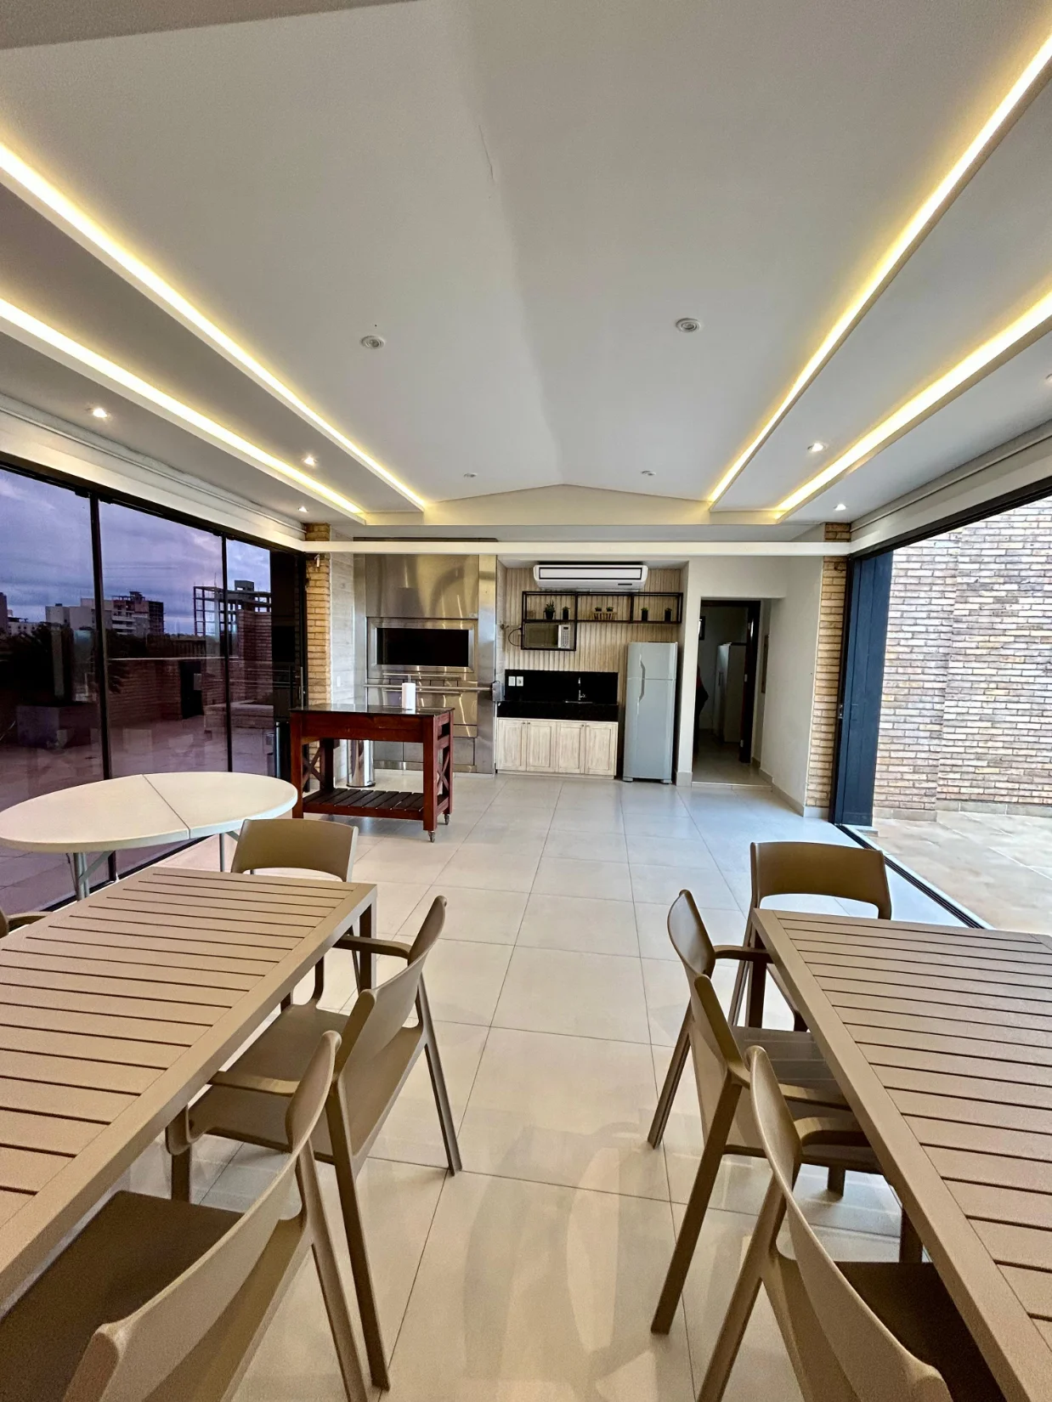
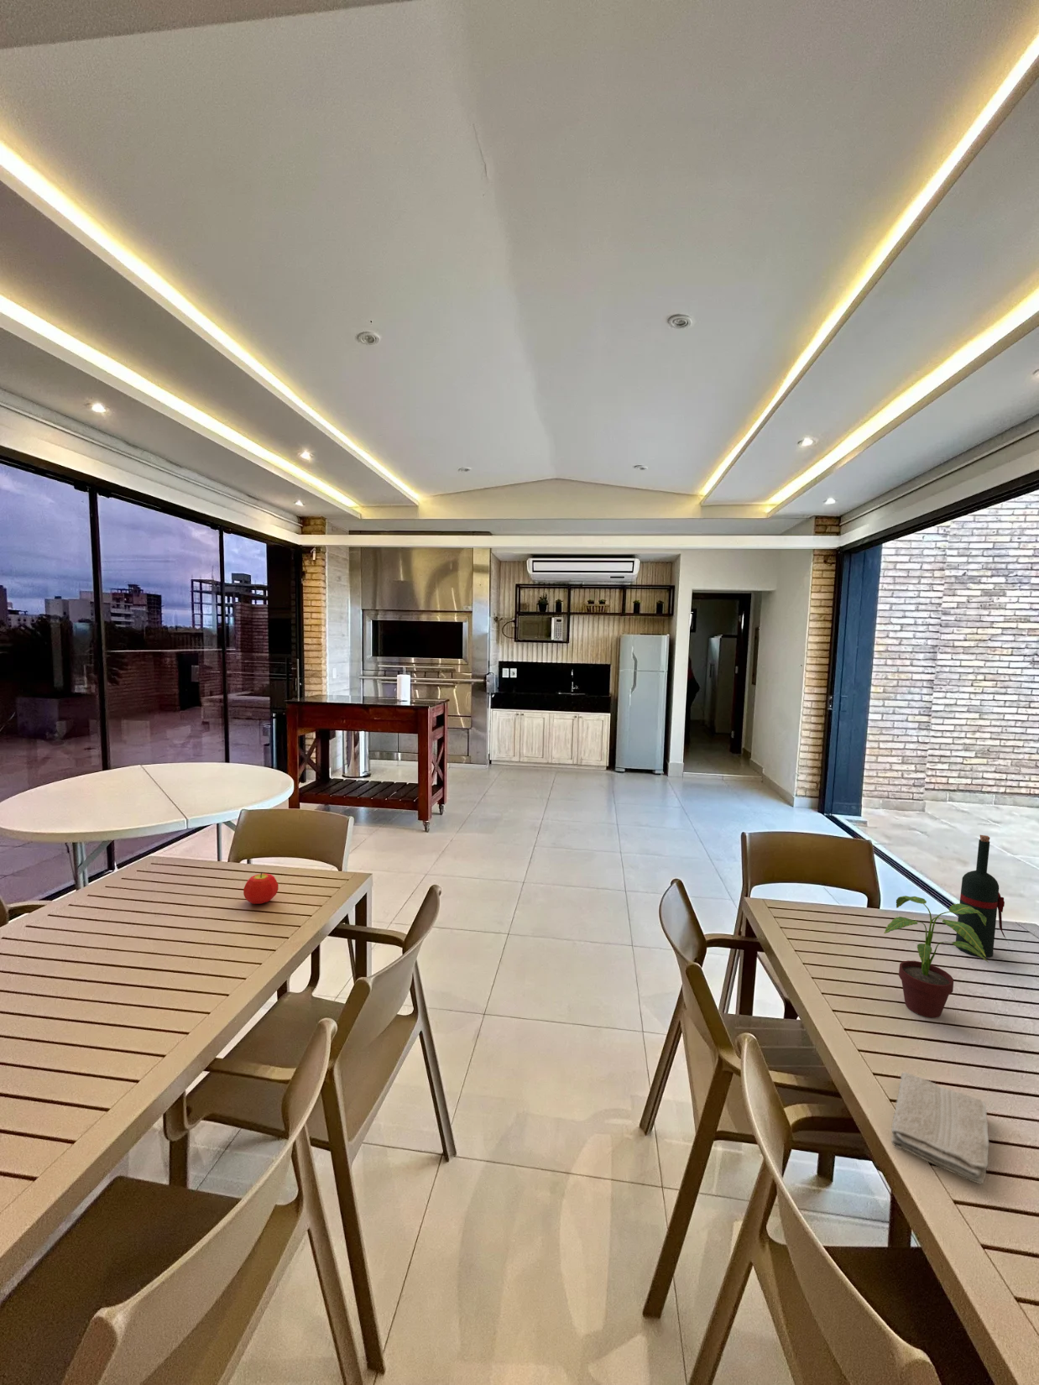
+ wine bottle (984, 894)
+ potted plant (932, 958)
+ fruit (260, 886)
+ washcloth (939, 1121)
